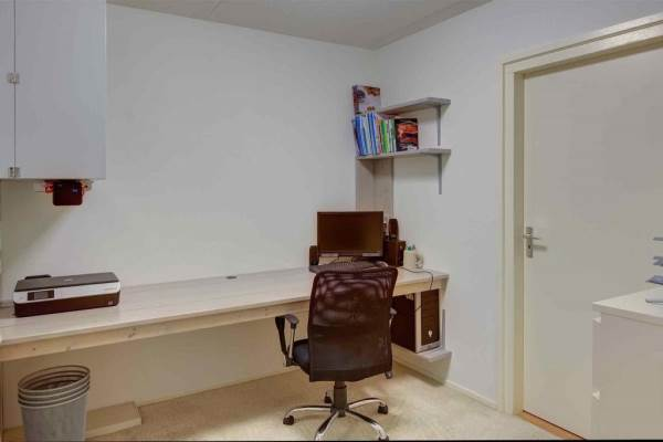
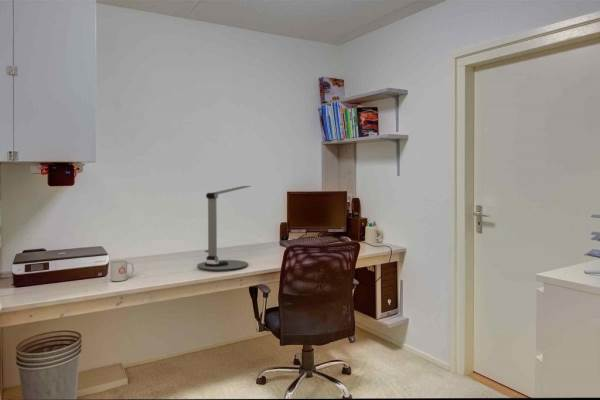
+ mug (122, 270)
+ desk lamp (216, 224)
